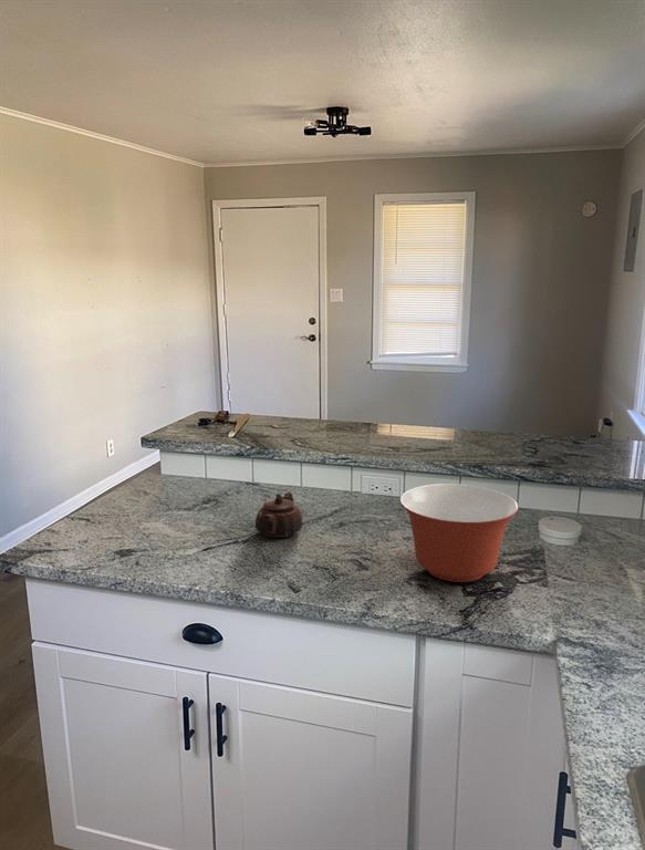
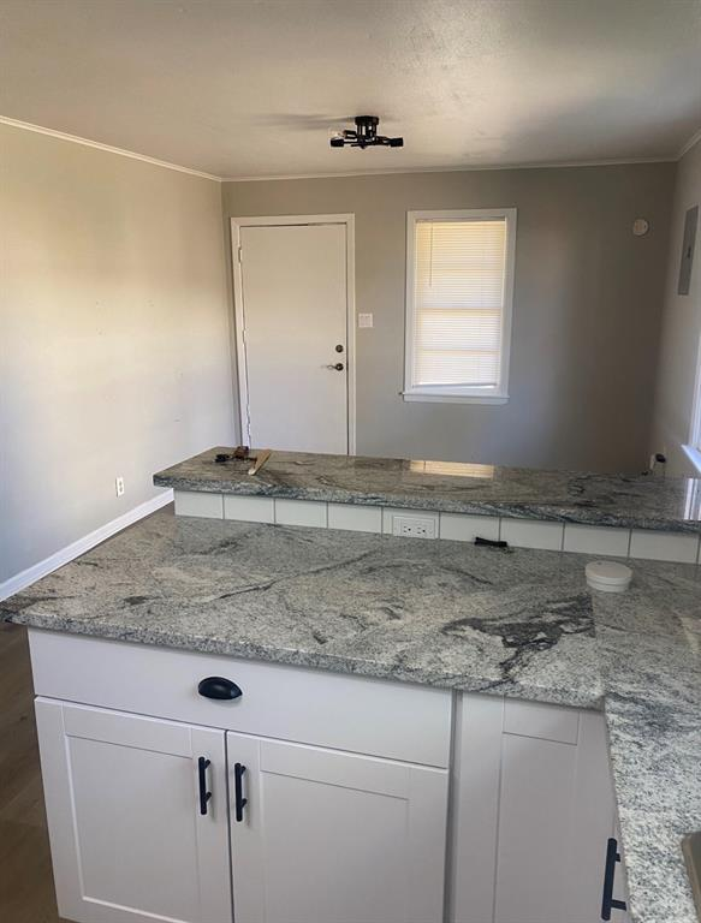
- mixing bowl (456, 536)
- teapot (280, 511)
